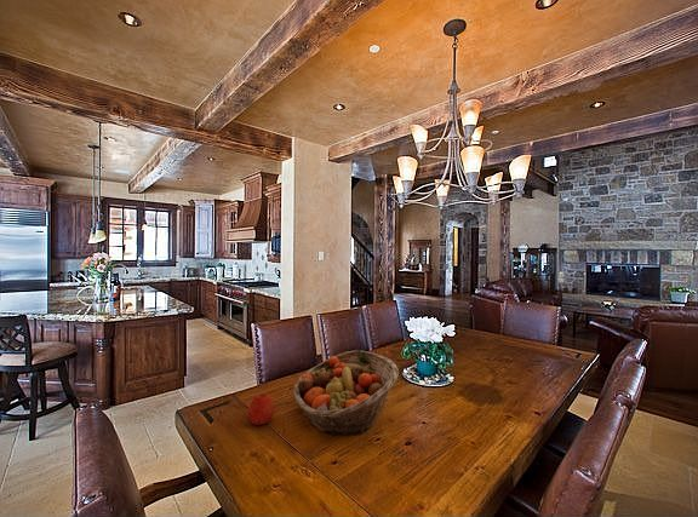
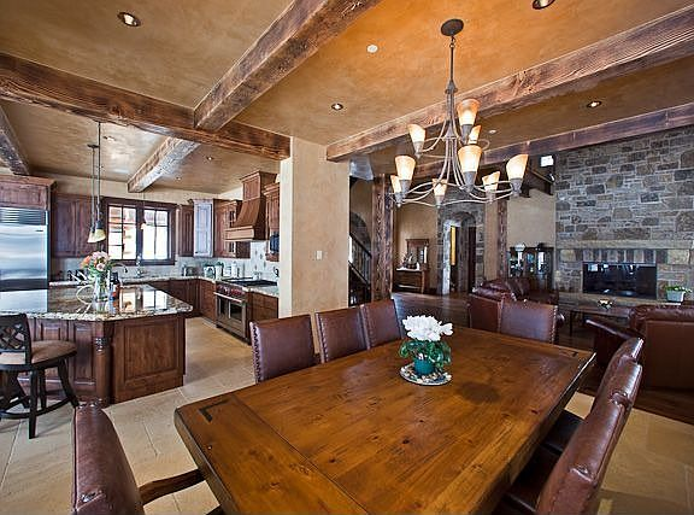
- fruit basket (344, 387)
- apple (261, 407)
